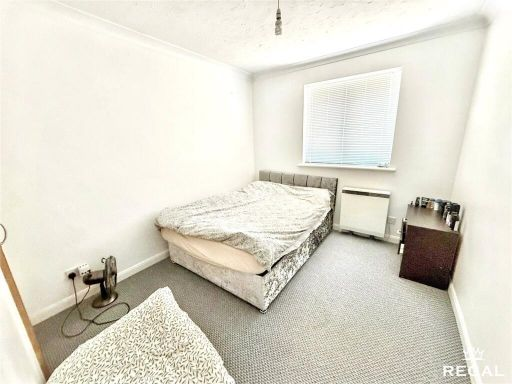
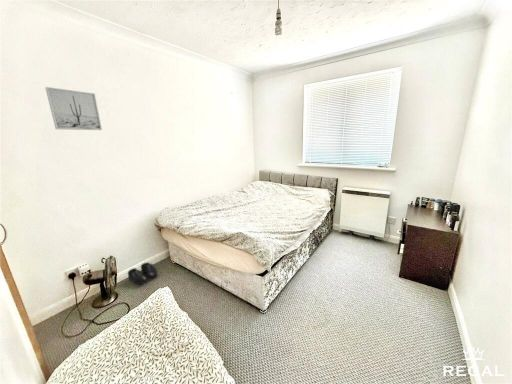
+ shoe (144, 272)
+ wall art (76, 110)
